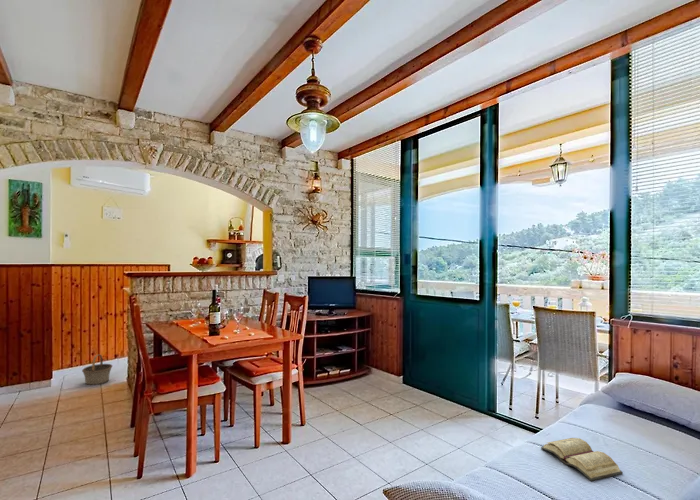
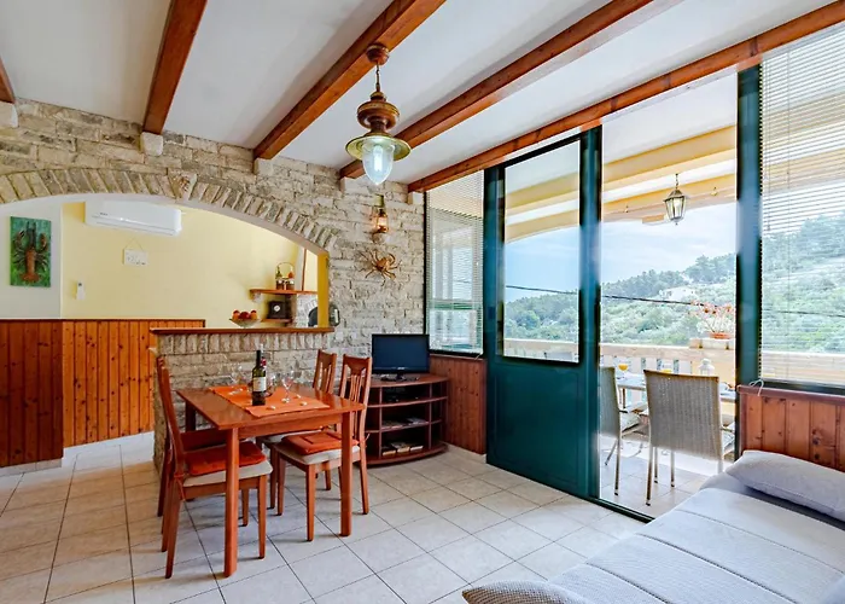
- basket (97, 368)
- diary (579, 454)
